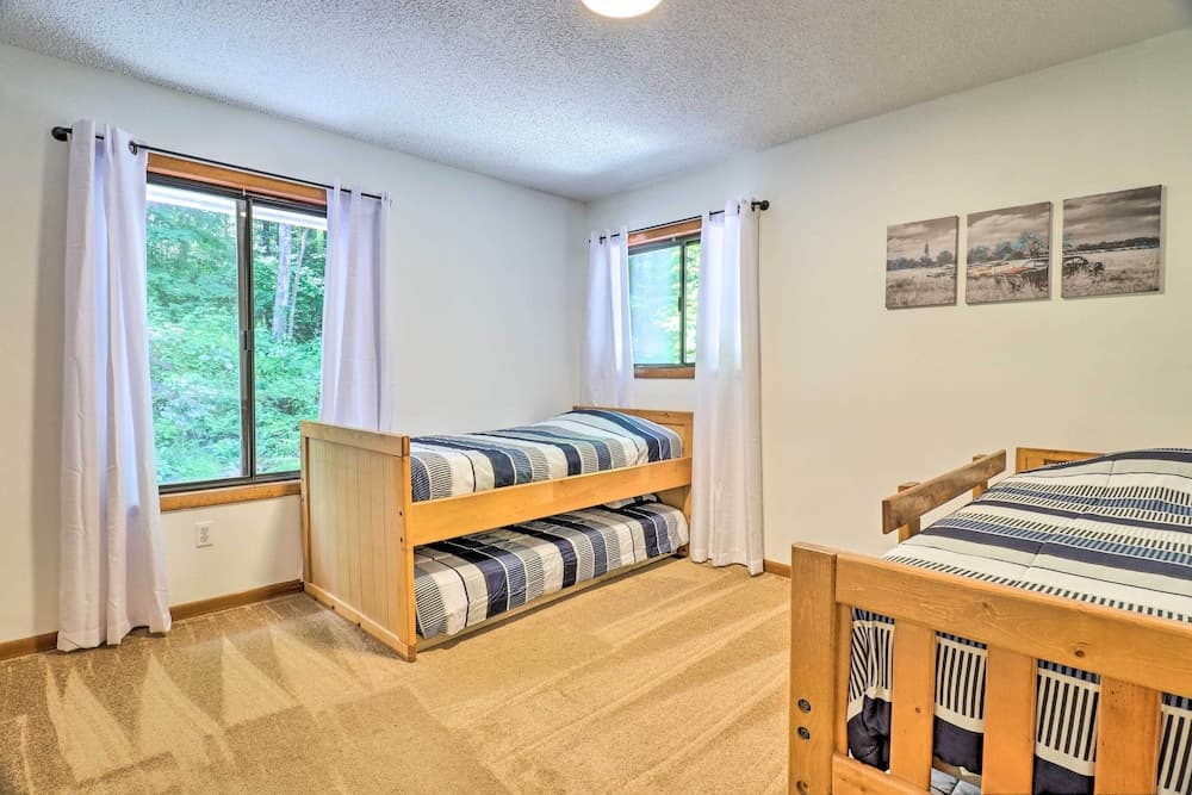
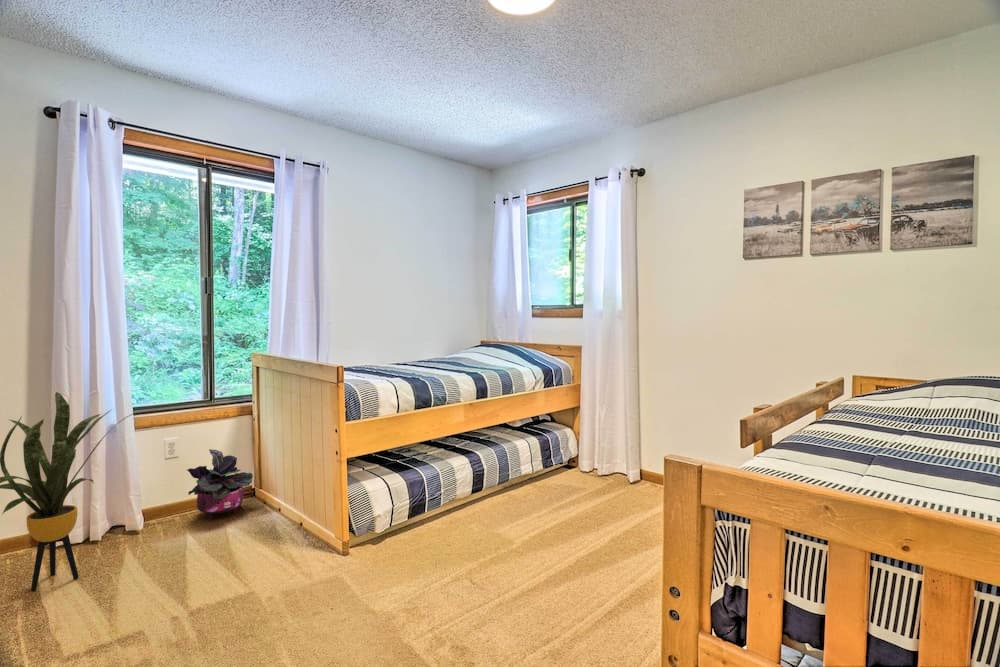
+ house plant (62, 488)
+ potted plant (221, 482)
